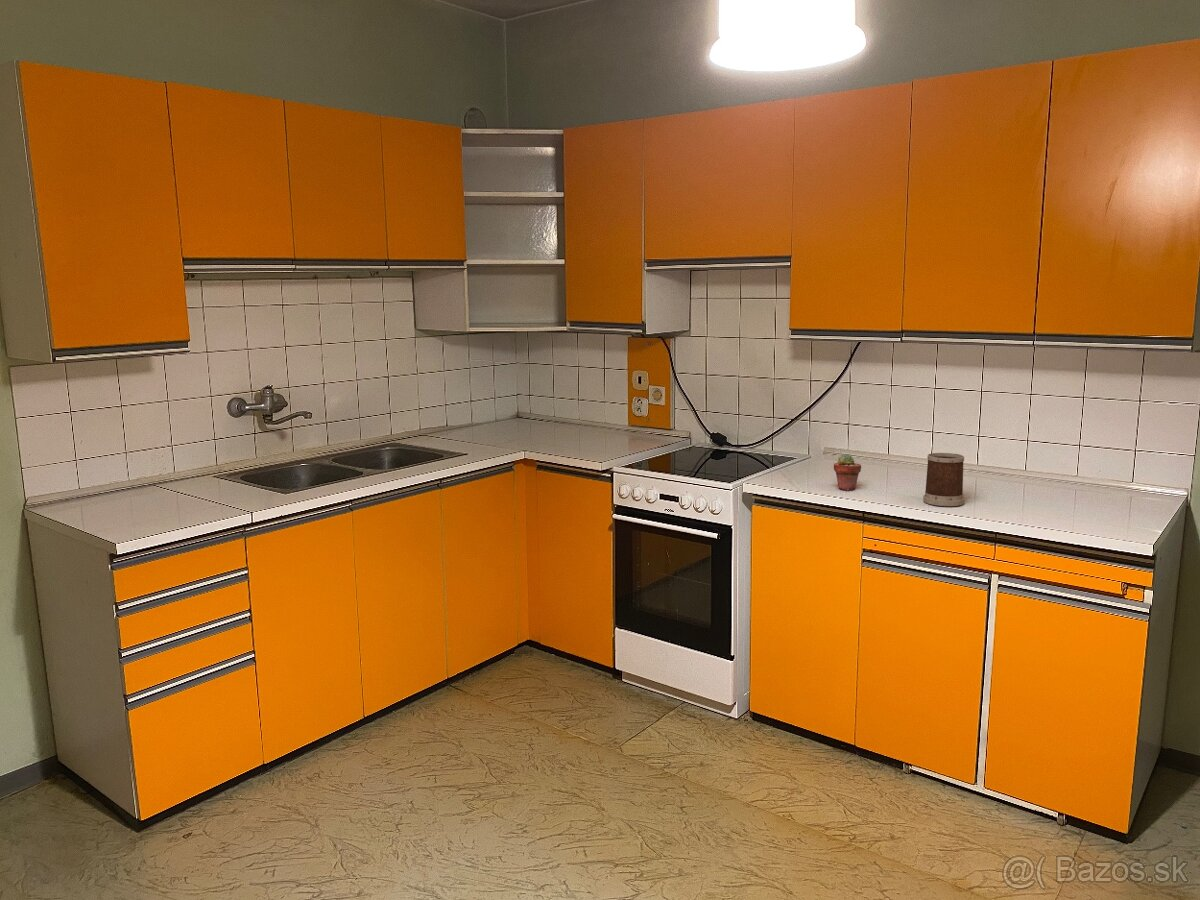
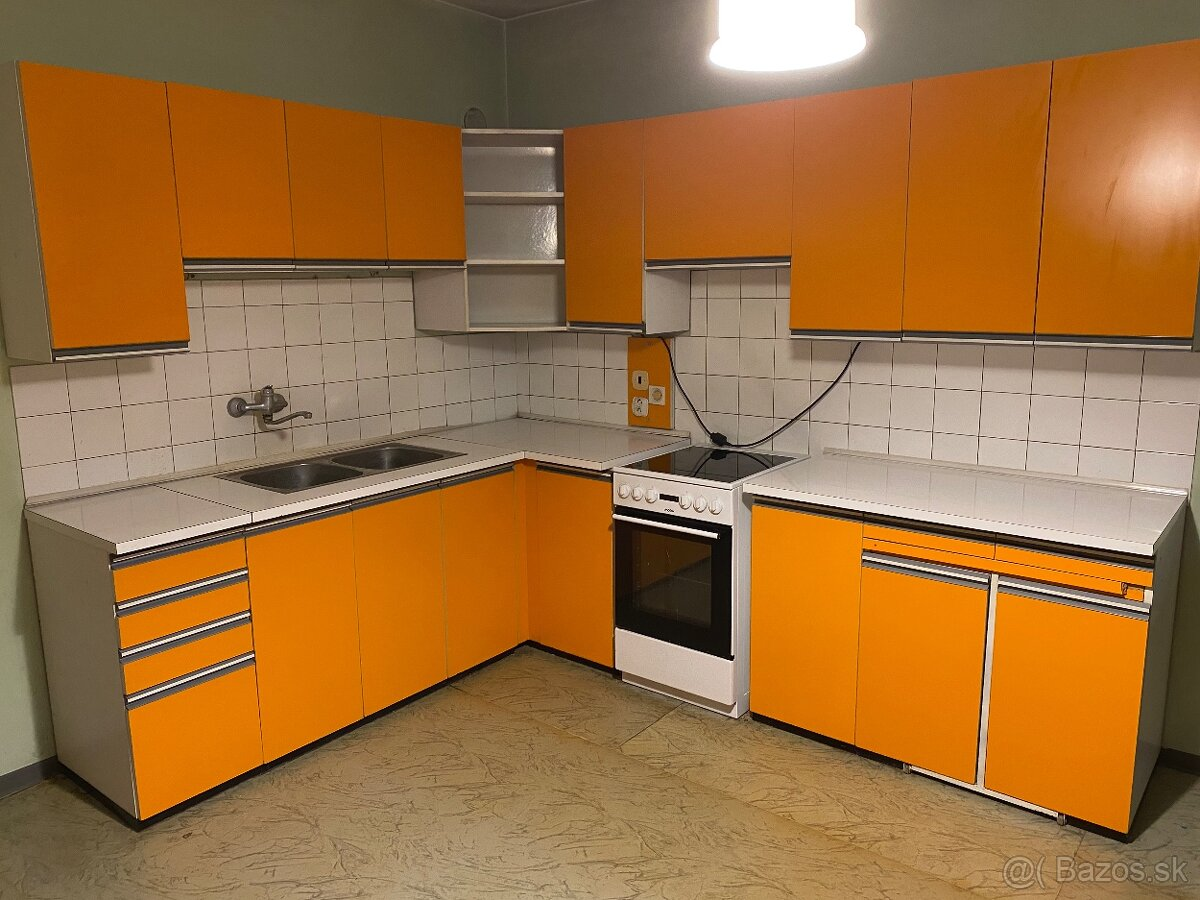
- potted succulent (847, 471)
- mug (946, 478)
